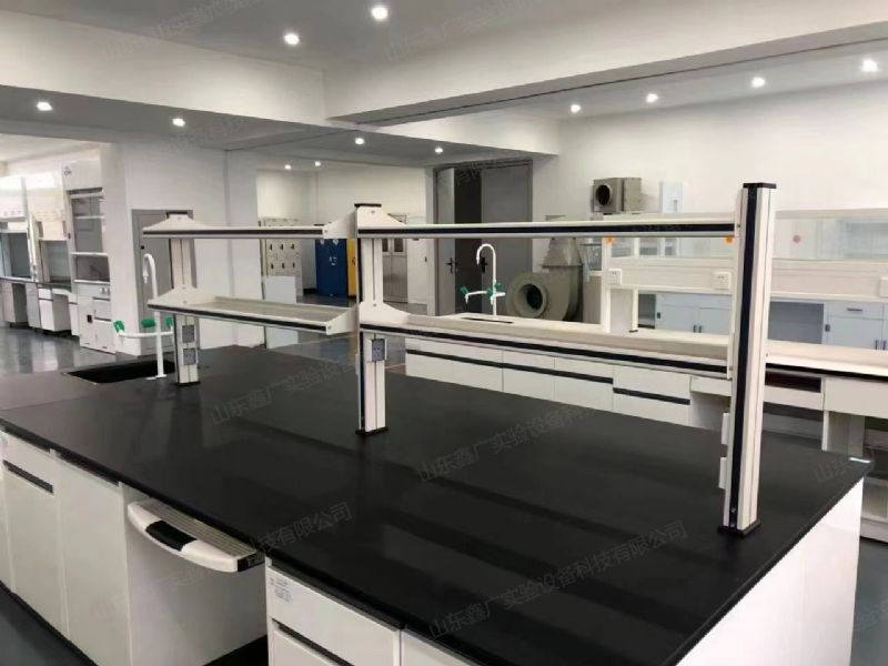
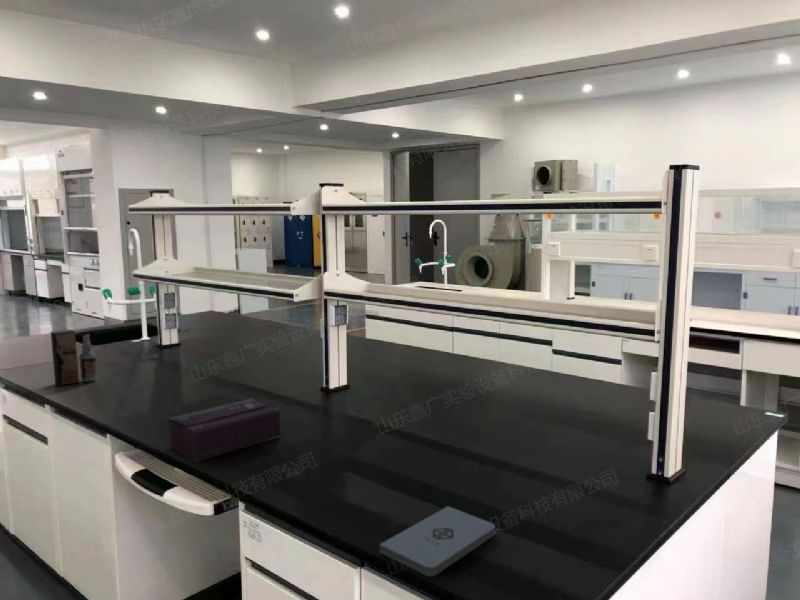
+ notepad (440, 538)
+ tissue box (225, 427)
+ spray bottle (74, 356)
